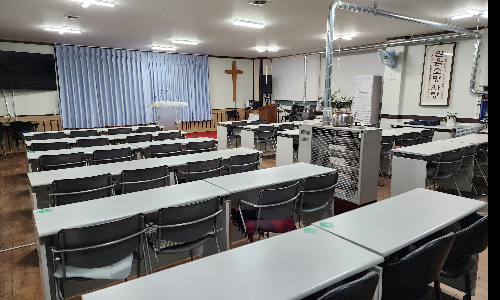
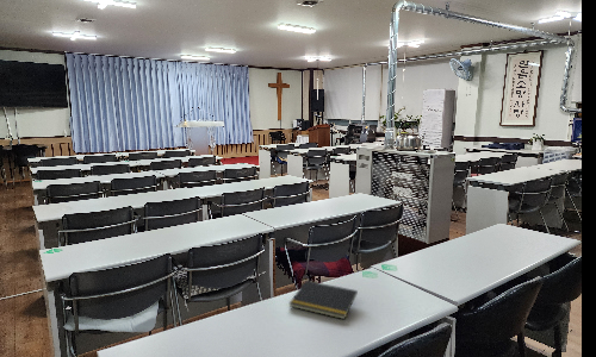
+ notepad (323, 298)
